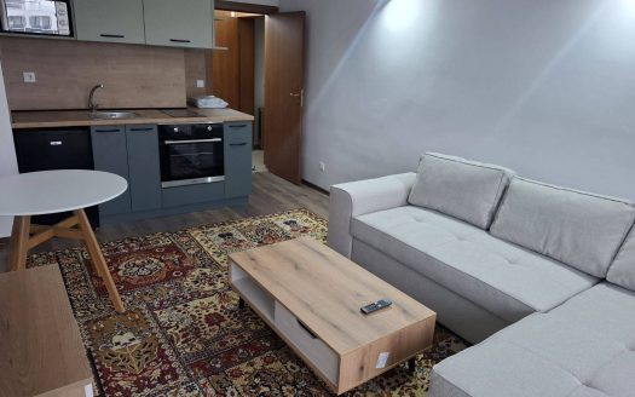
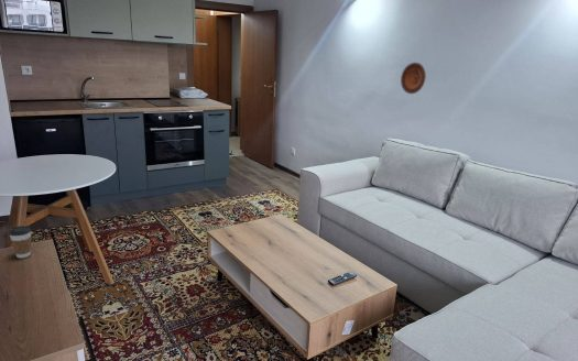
+ decorative plate (413, 78)
+ coffee cup (21, 241)
